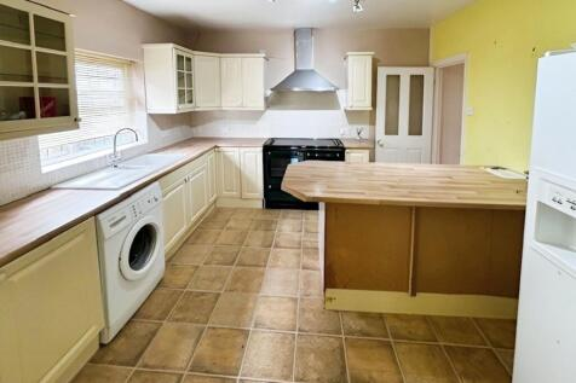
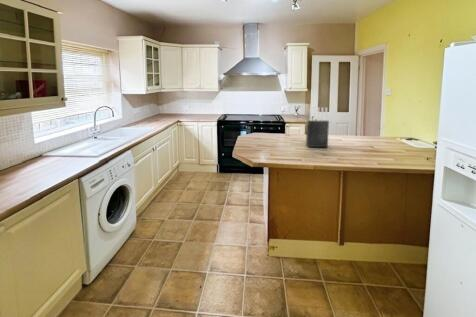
+ knife block (317, 126)
